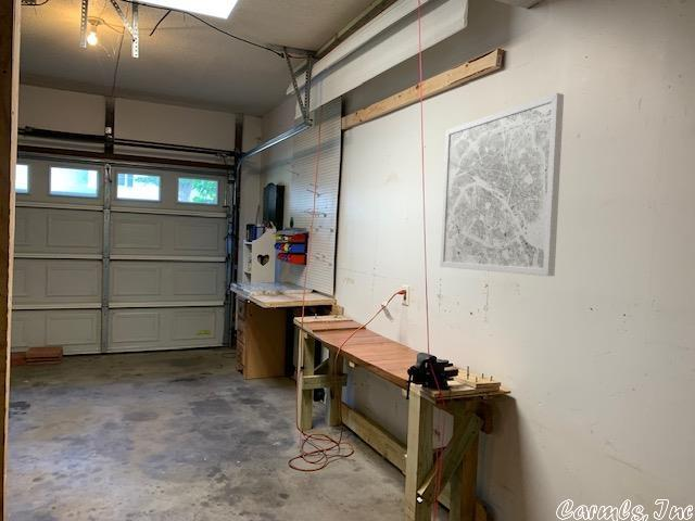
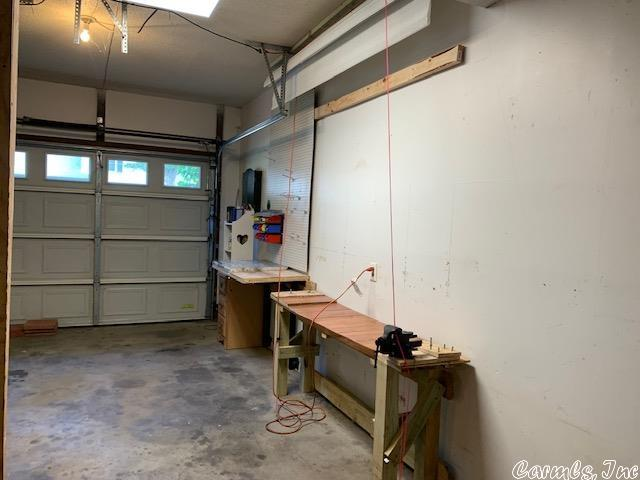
- wall art (492, 192)
